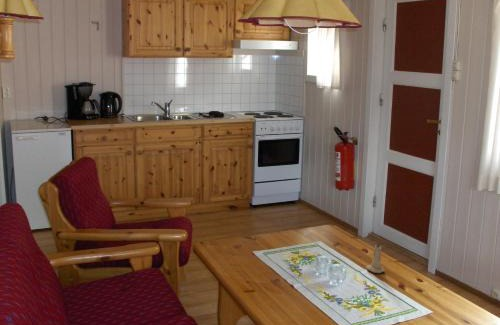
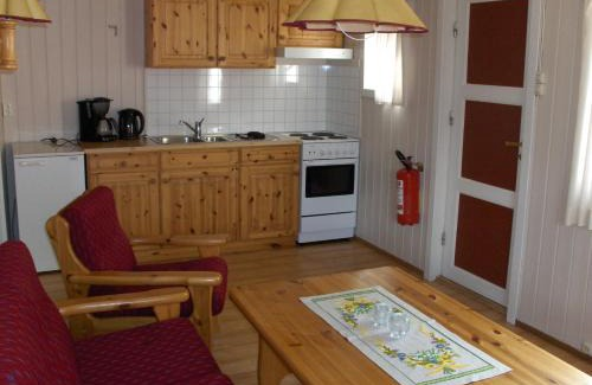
- candle (375, 254)
